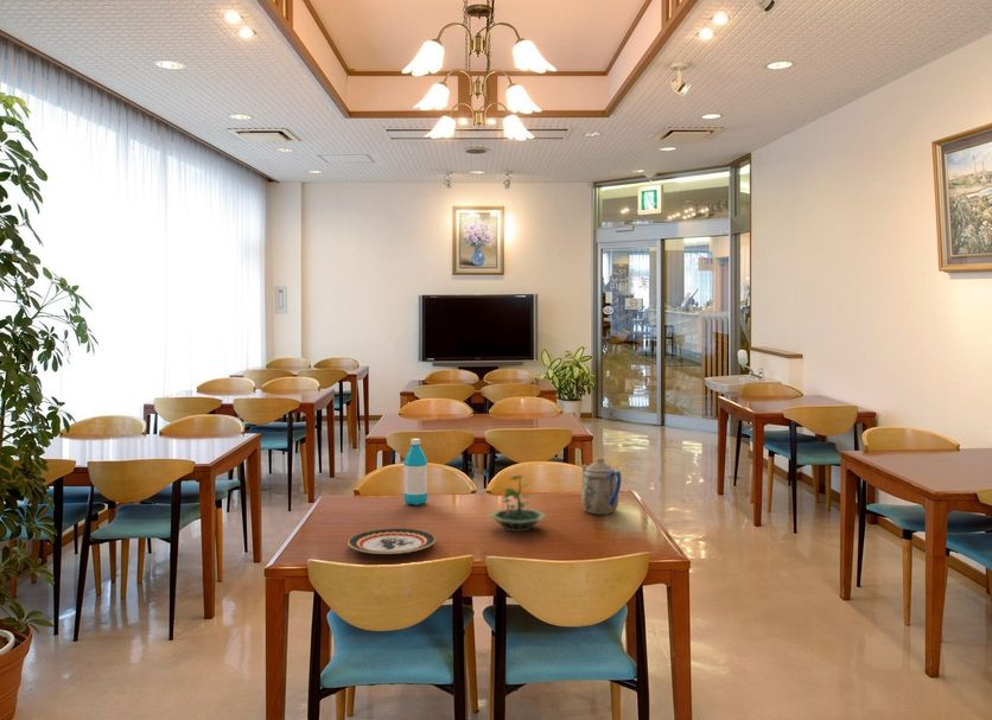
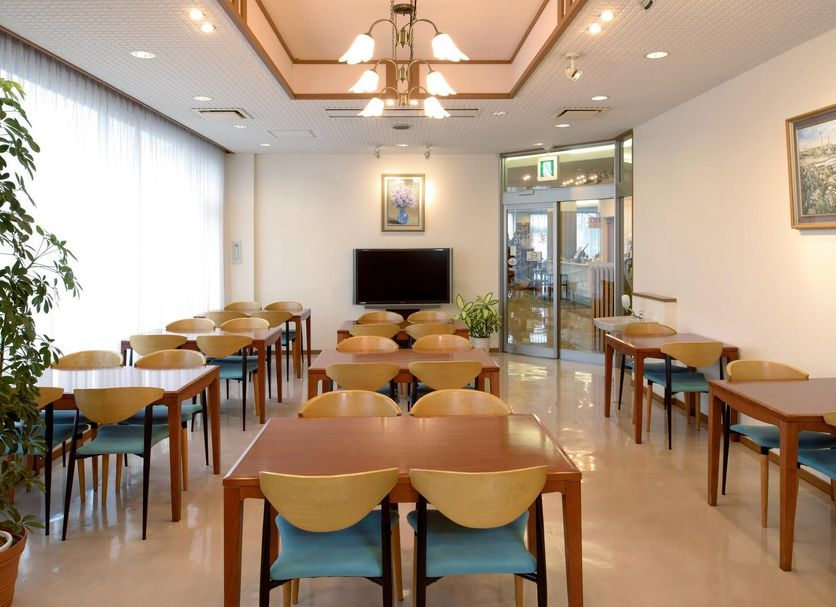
- terrarium (520, 485)
- water bottle (415, 471)
- teapot (599, 484)
- plate (392, 543)
